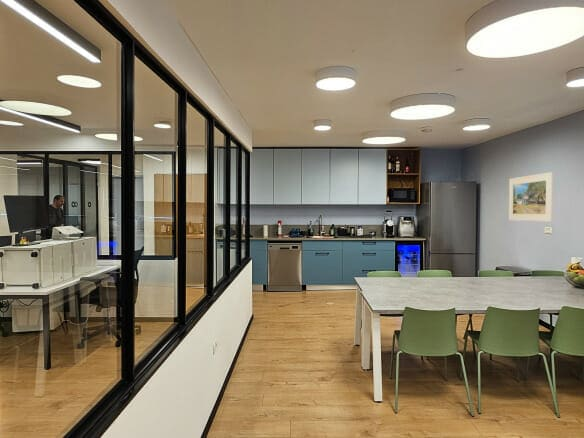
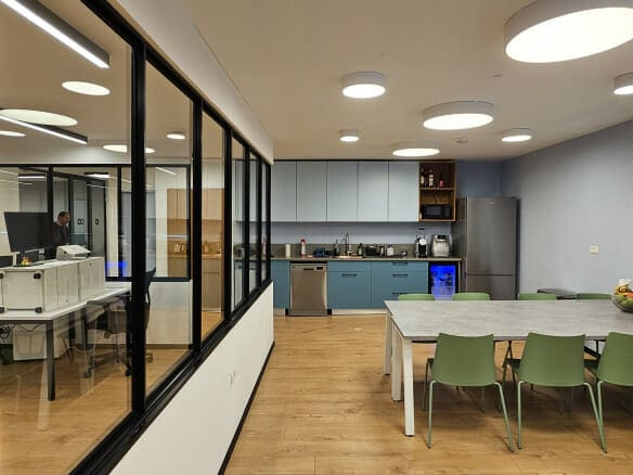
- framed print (528, 198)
